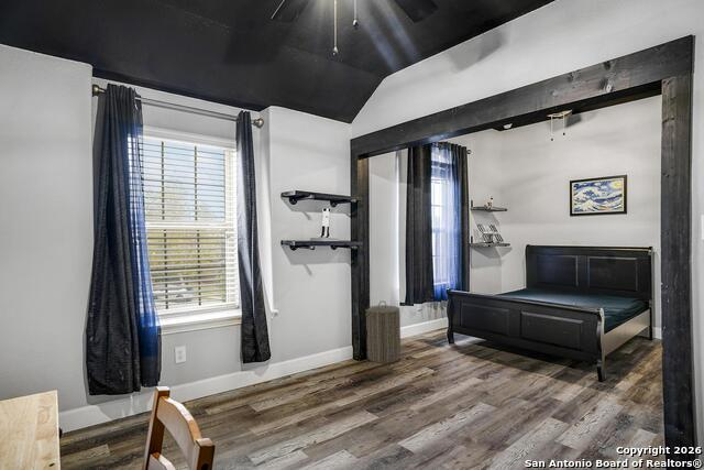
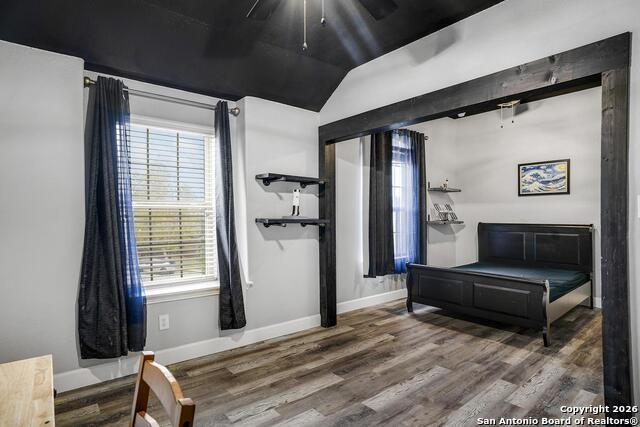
- laundry hamper (383, 329)
